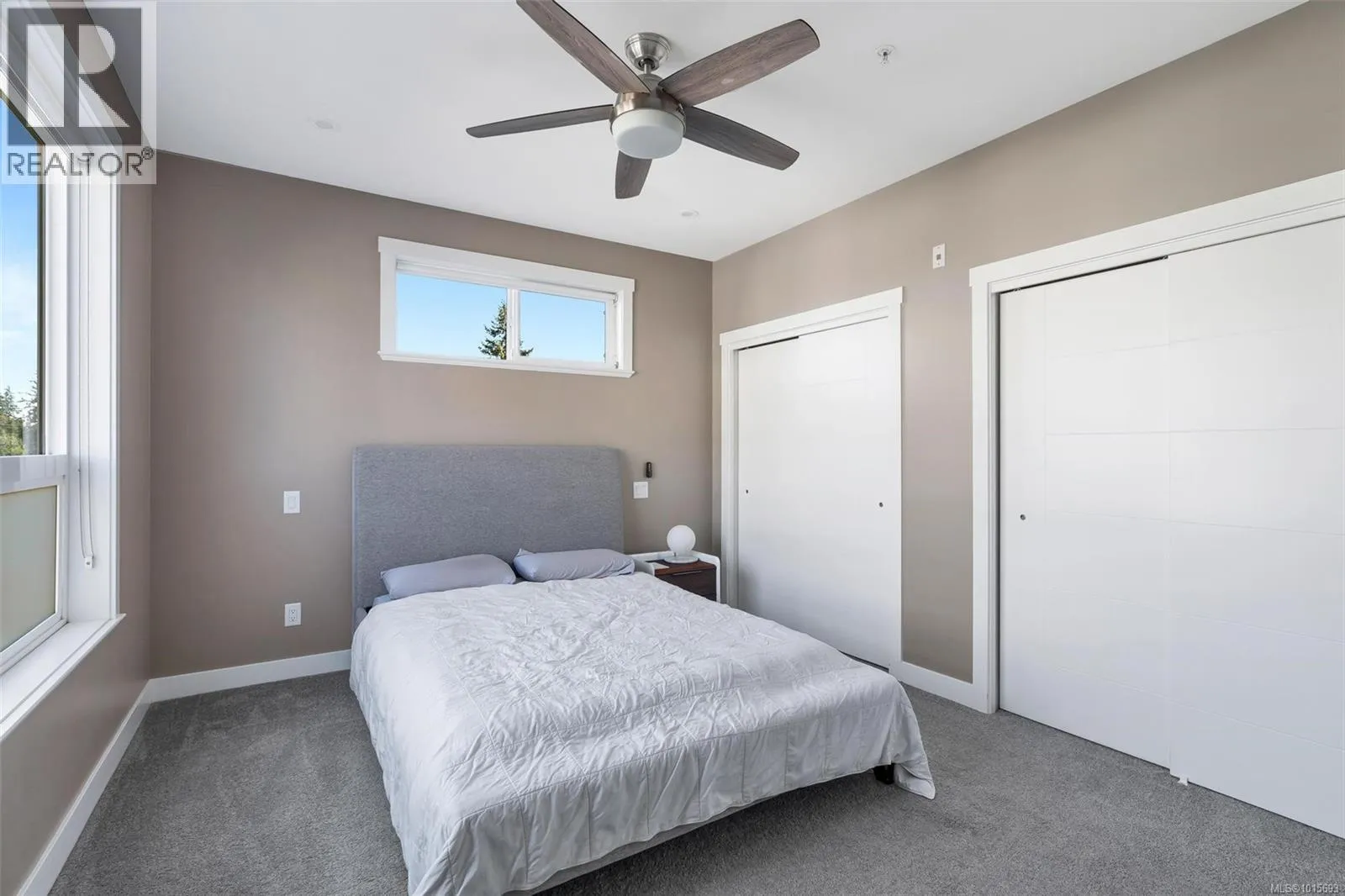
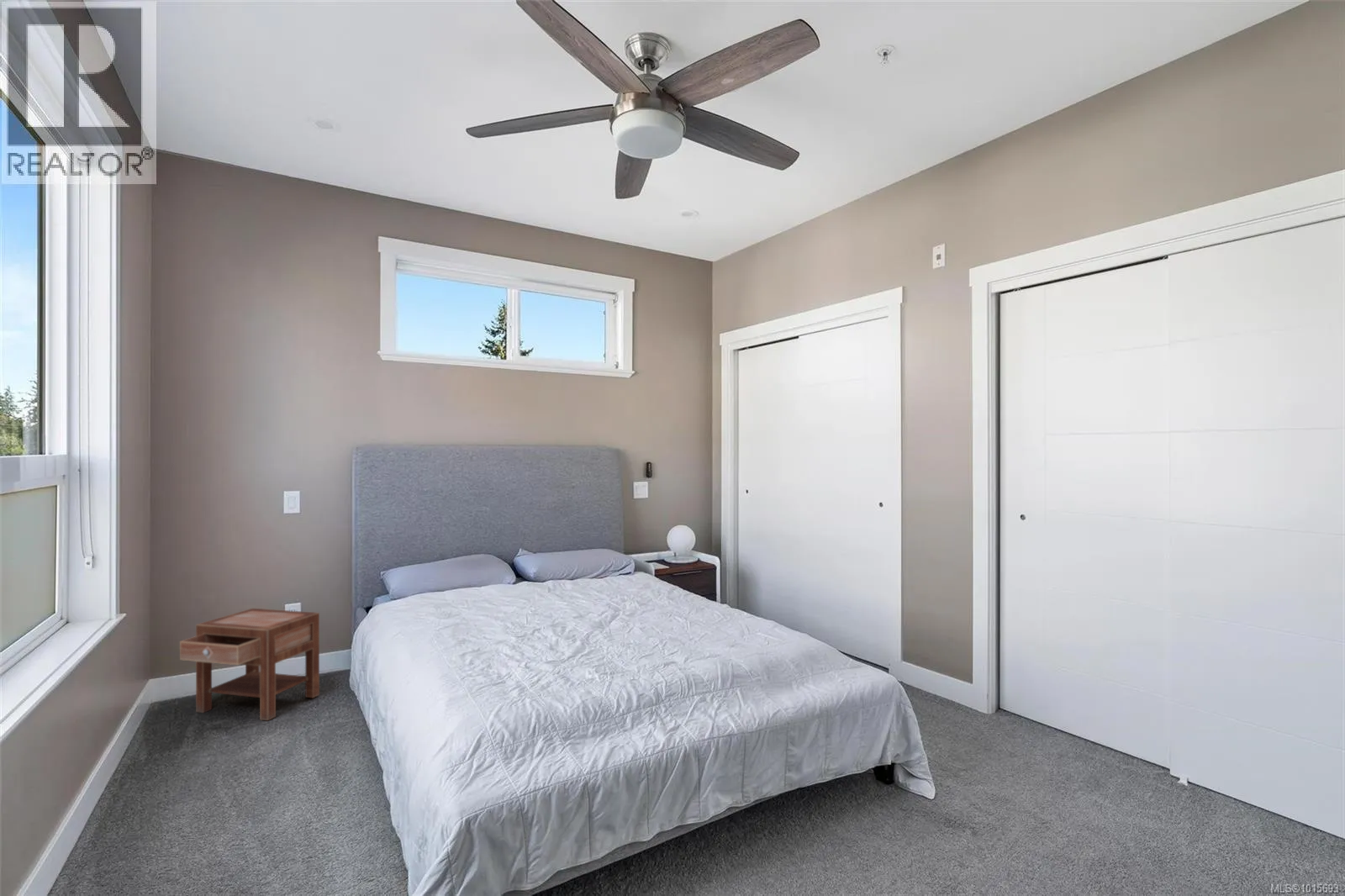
+ nightstand (253, 663)
